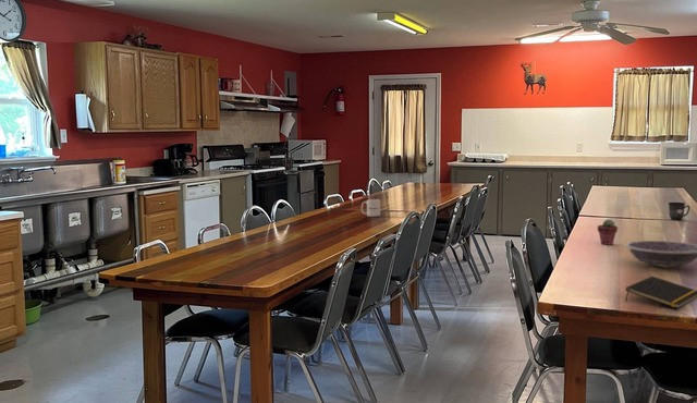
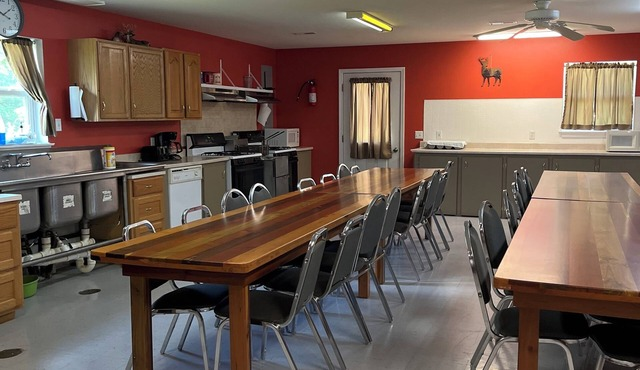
- notepad (663, 291)
- bowl (663, 256)
- mug (678, 210)
- potted succulent (607, 231)
- mug (370, 207)
